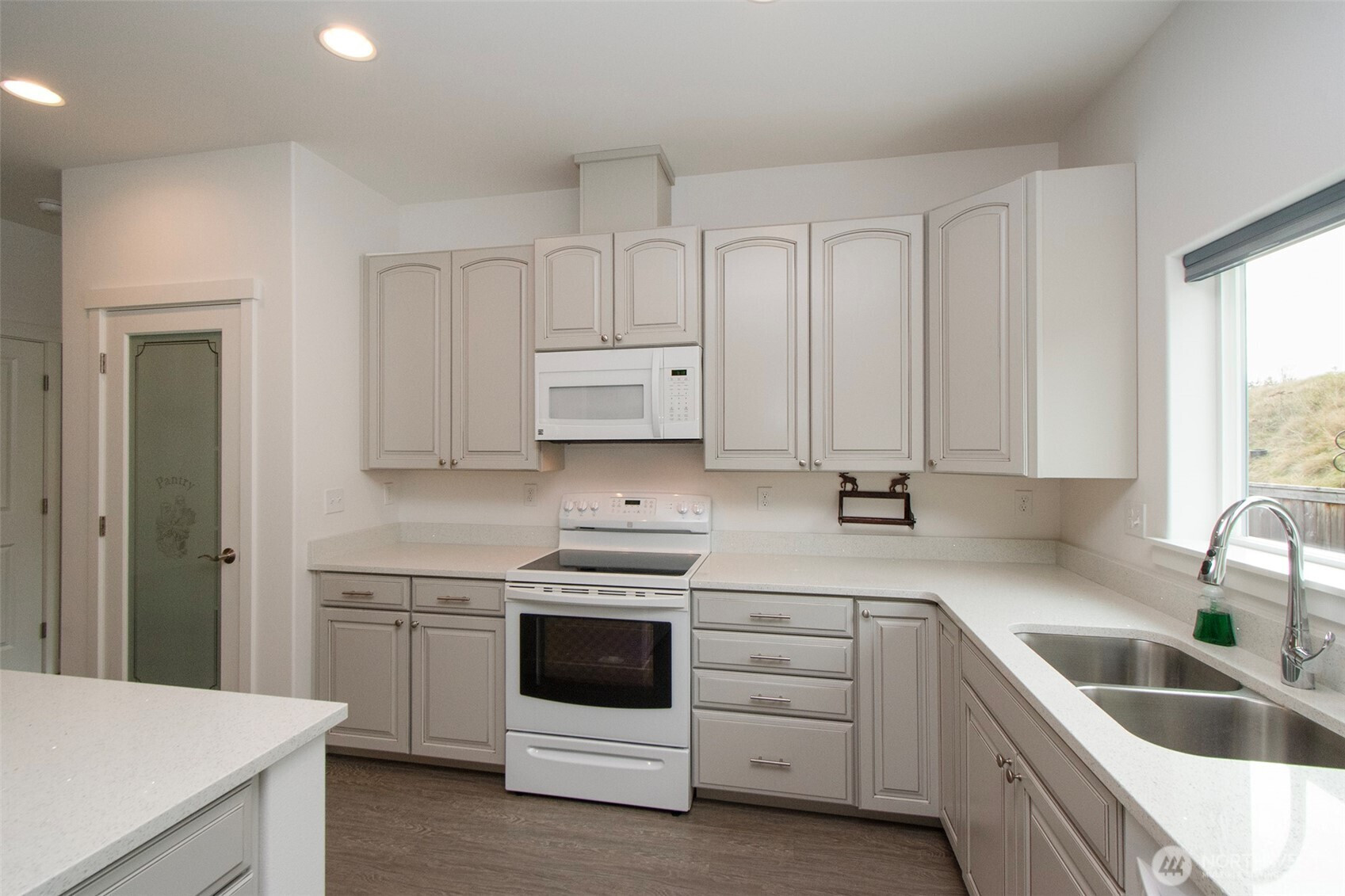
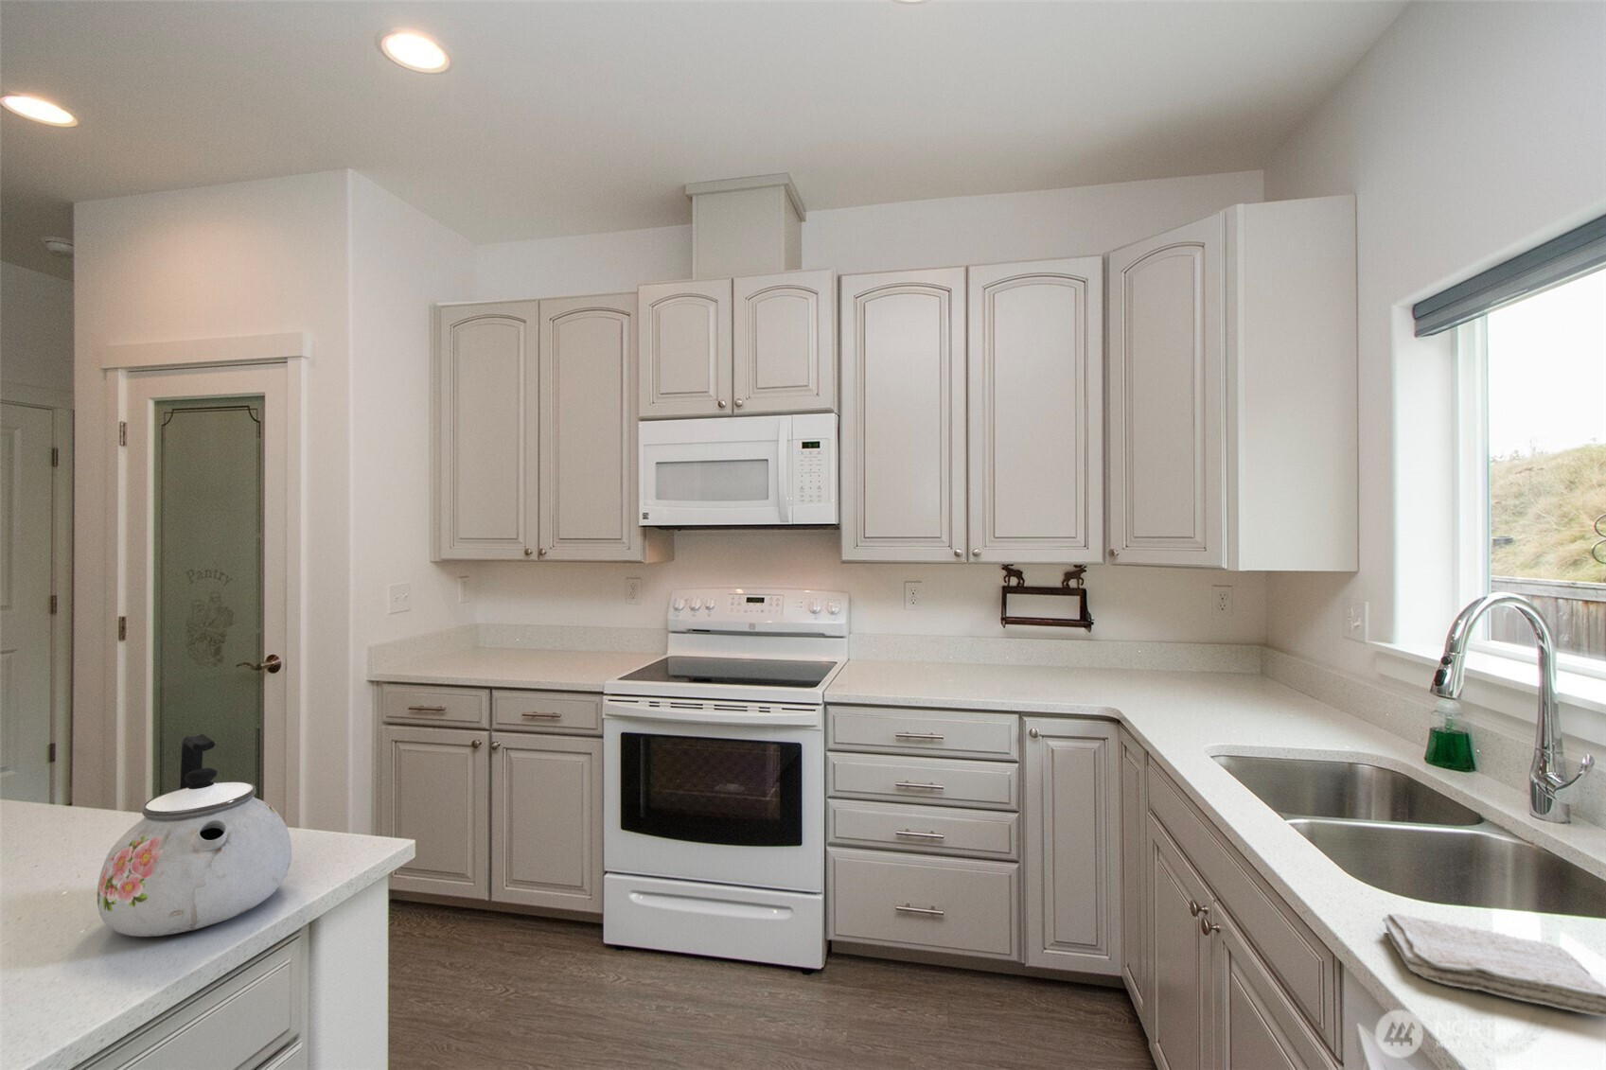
+ kettle (202, 823)
+ washcloth (1490, 959)
